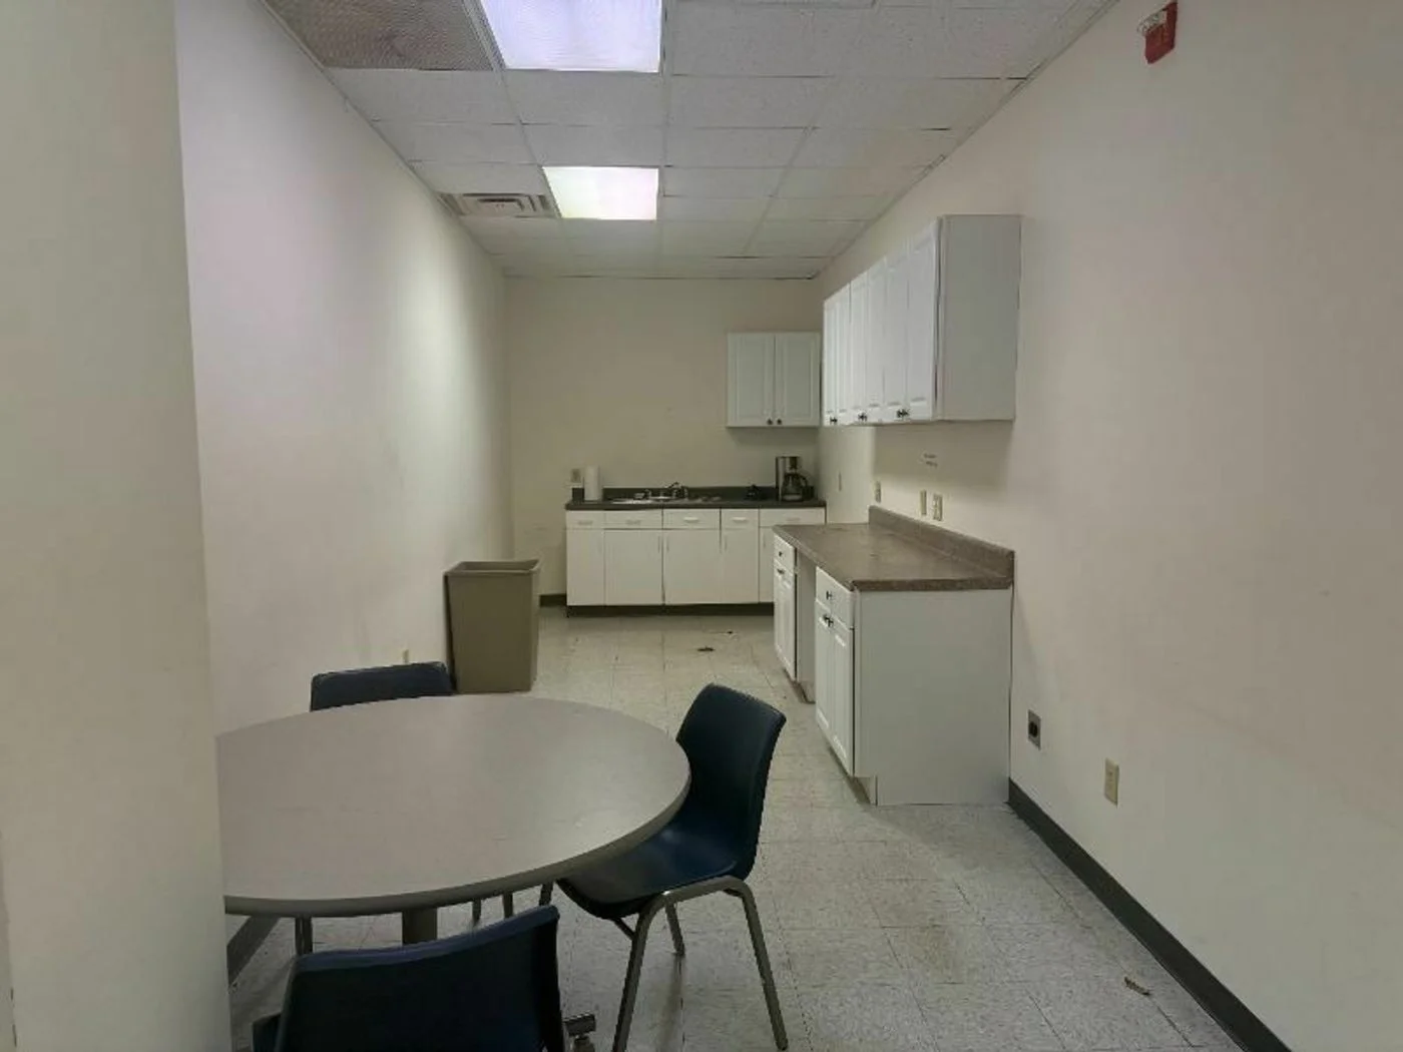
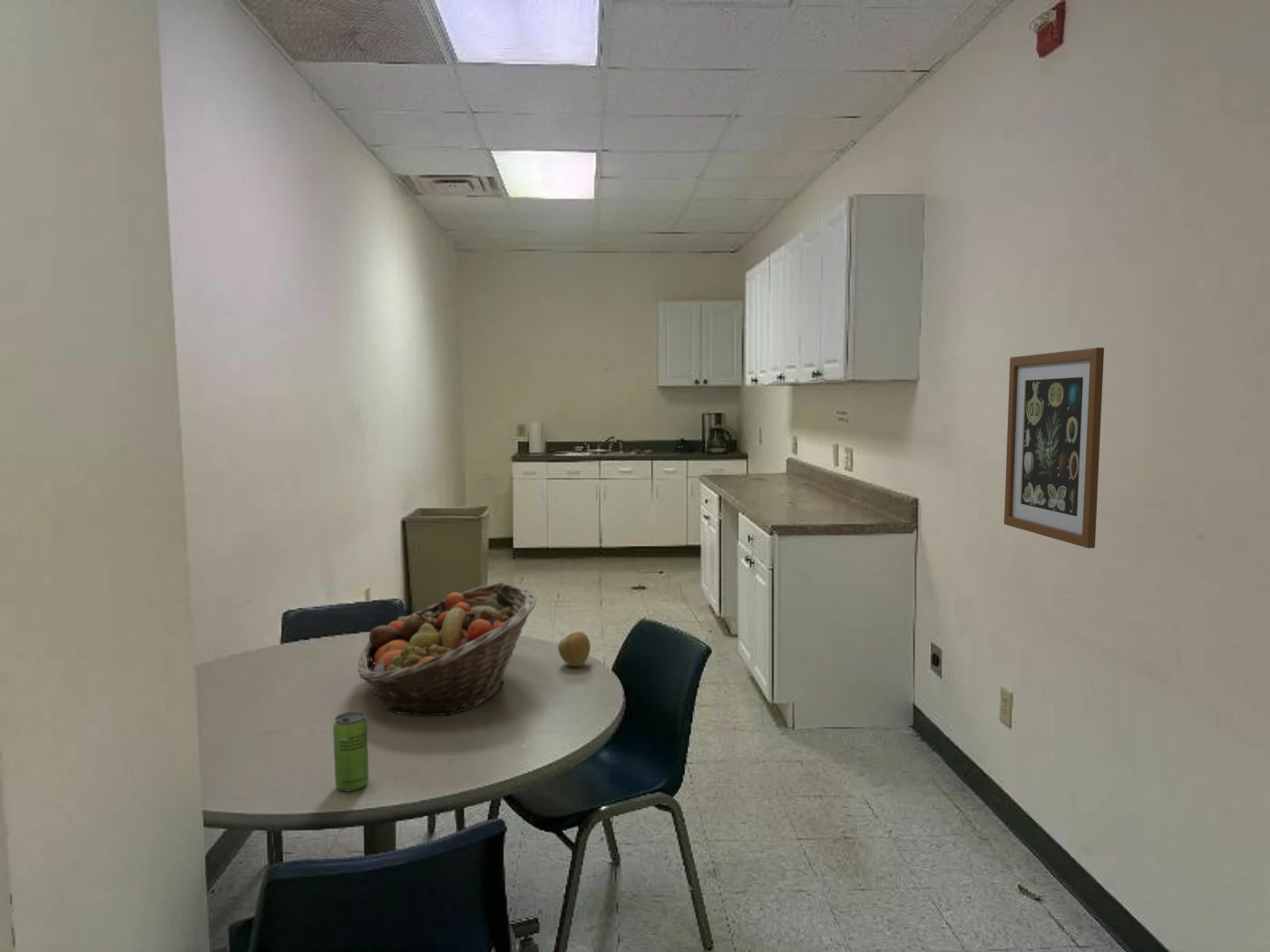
+ wall art (1049, 444)
+ beverage can (351, 751)
+ apple (574, 648)
+ fruit basket (448, 643)
